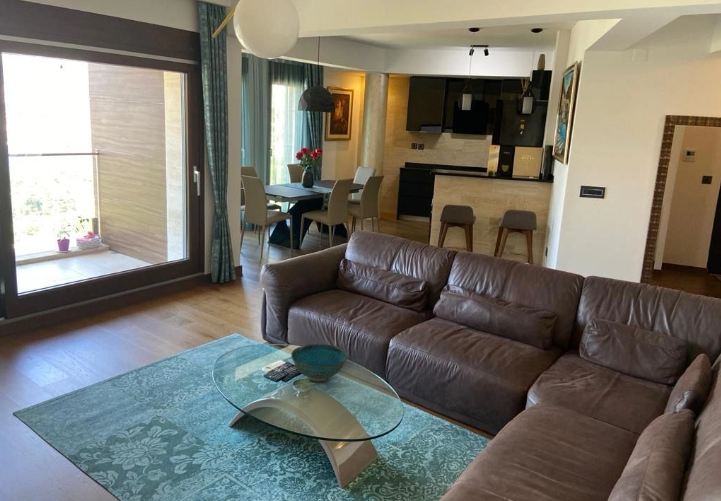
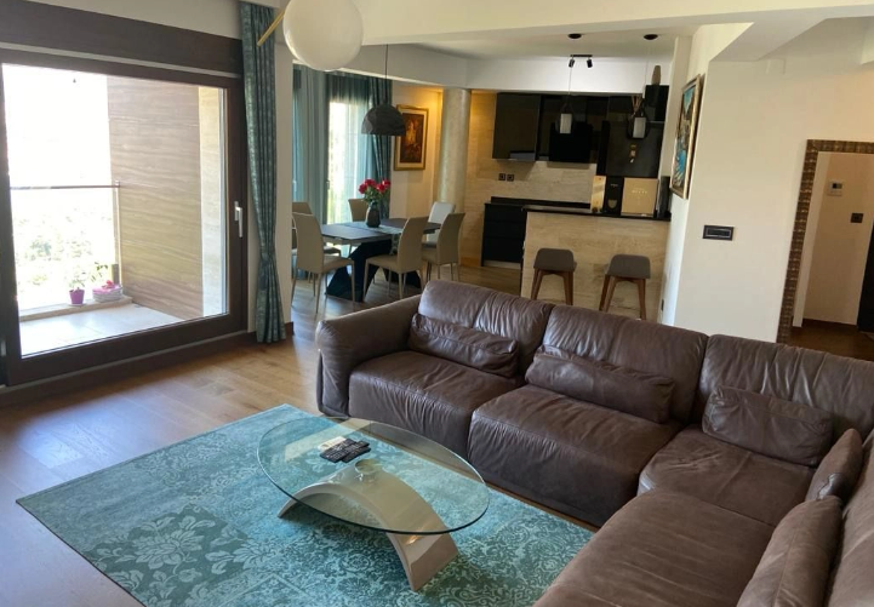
- bowl (318, 365)
